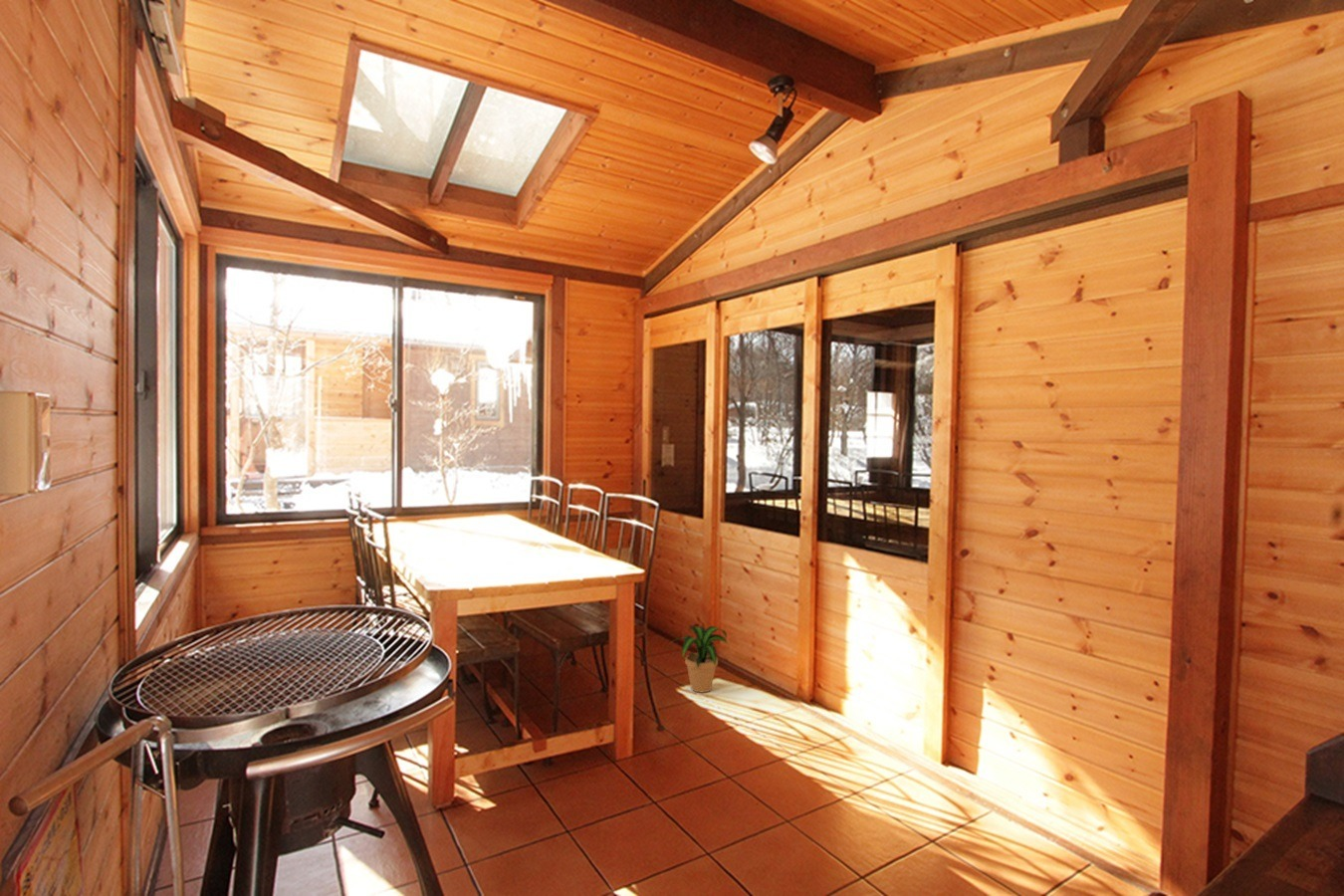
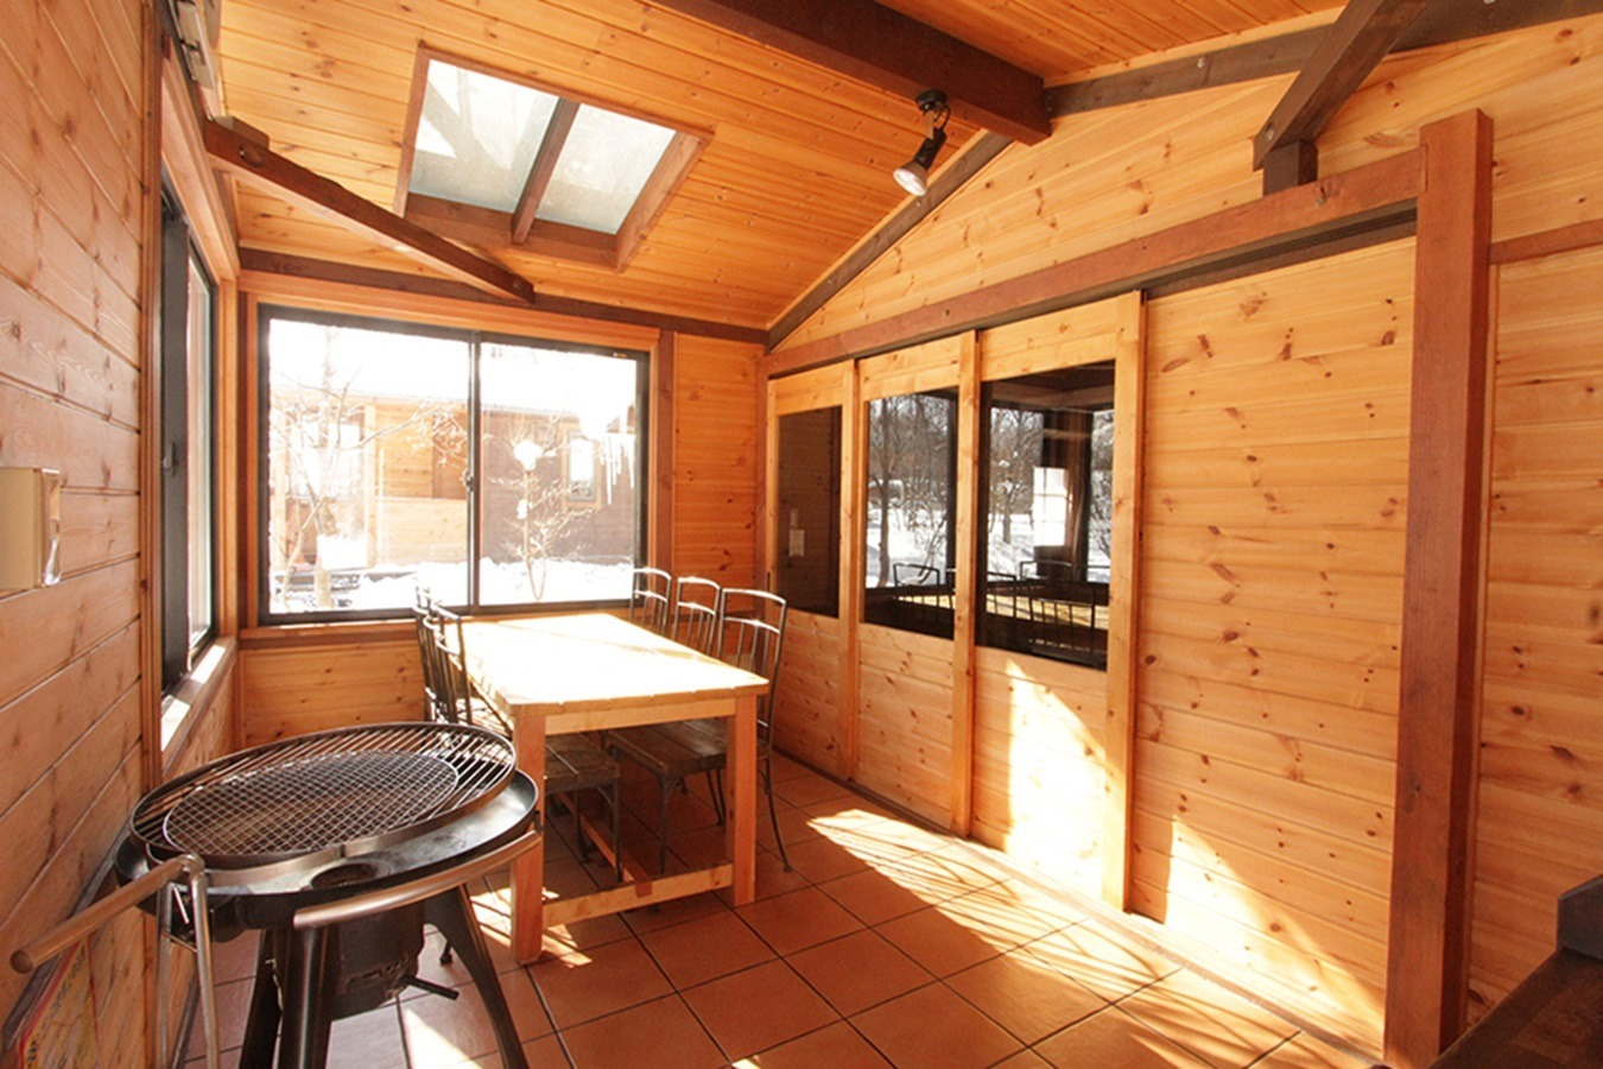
- potted plant (702, 659)
